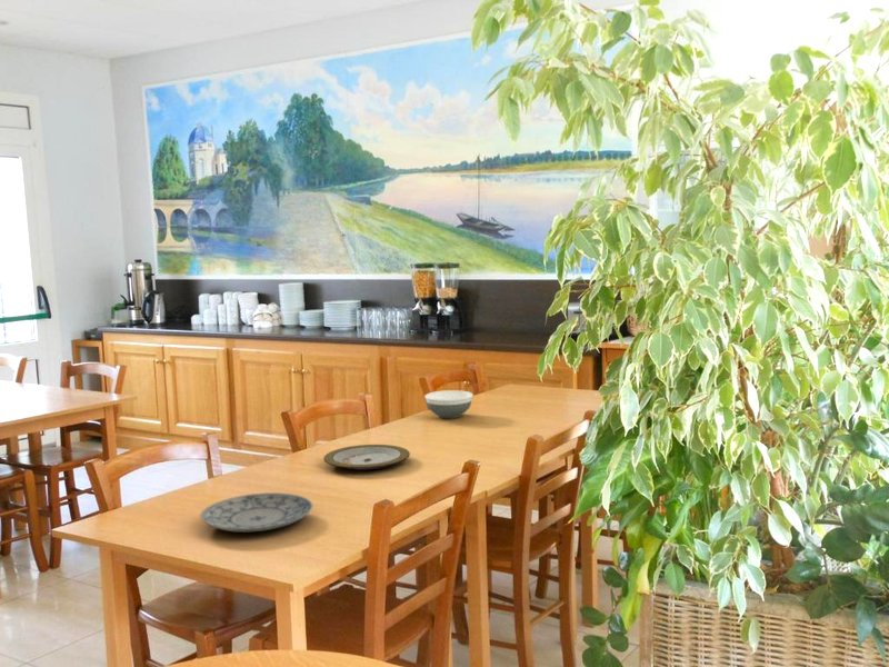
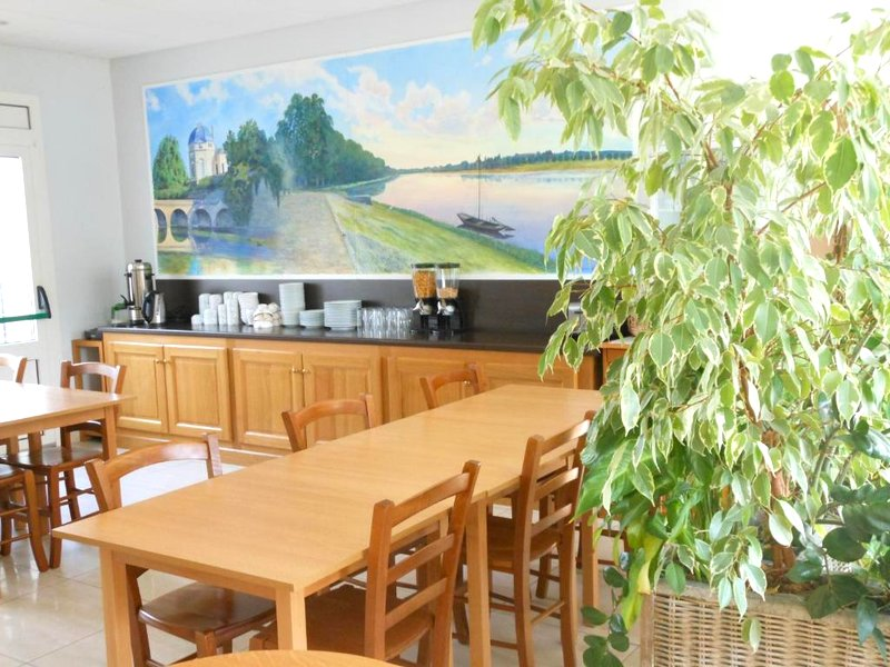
- plate (258, 515)
- bowl (449, 405)
- plate (367, 458)
